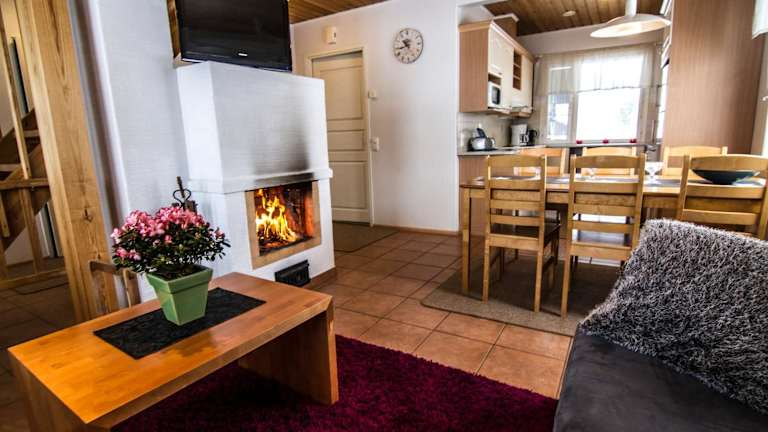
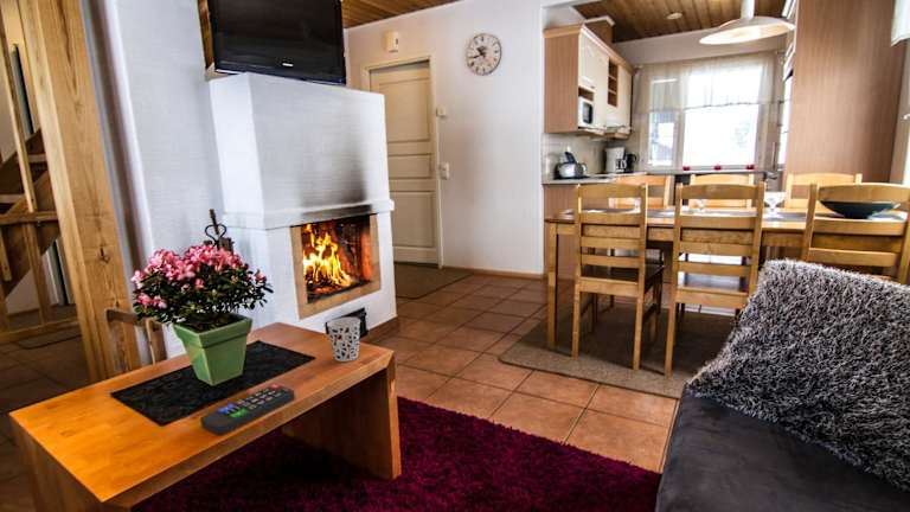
+ cup (345, 339)
+ remote control (249, 407)
